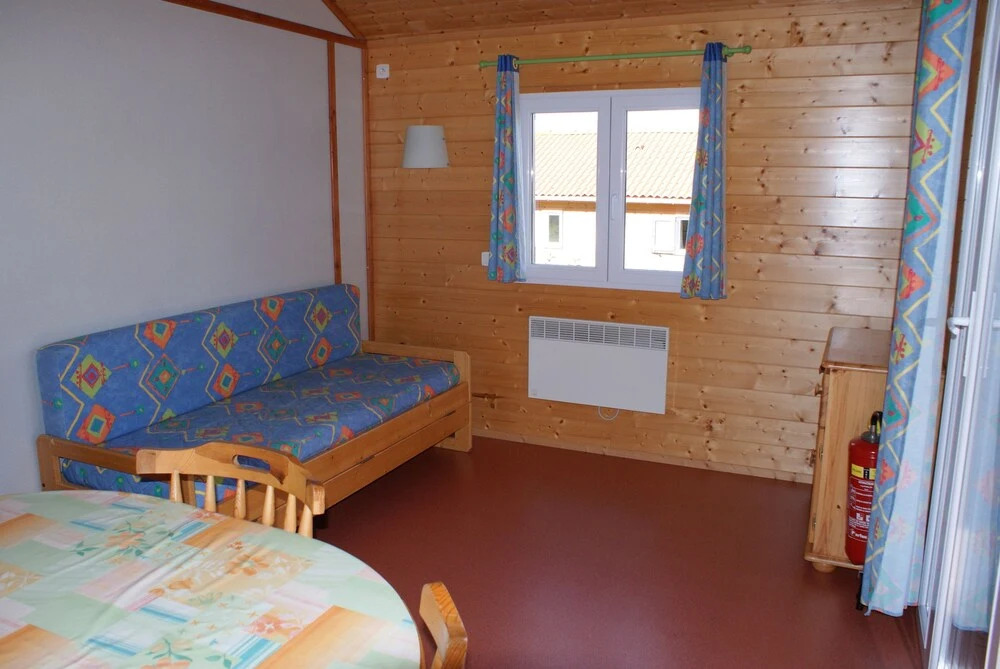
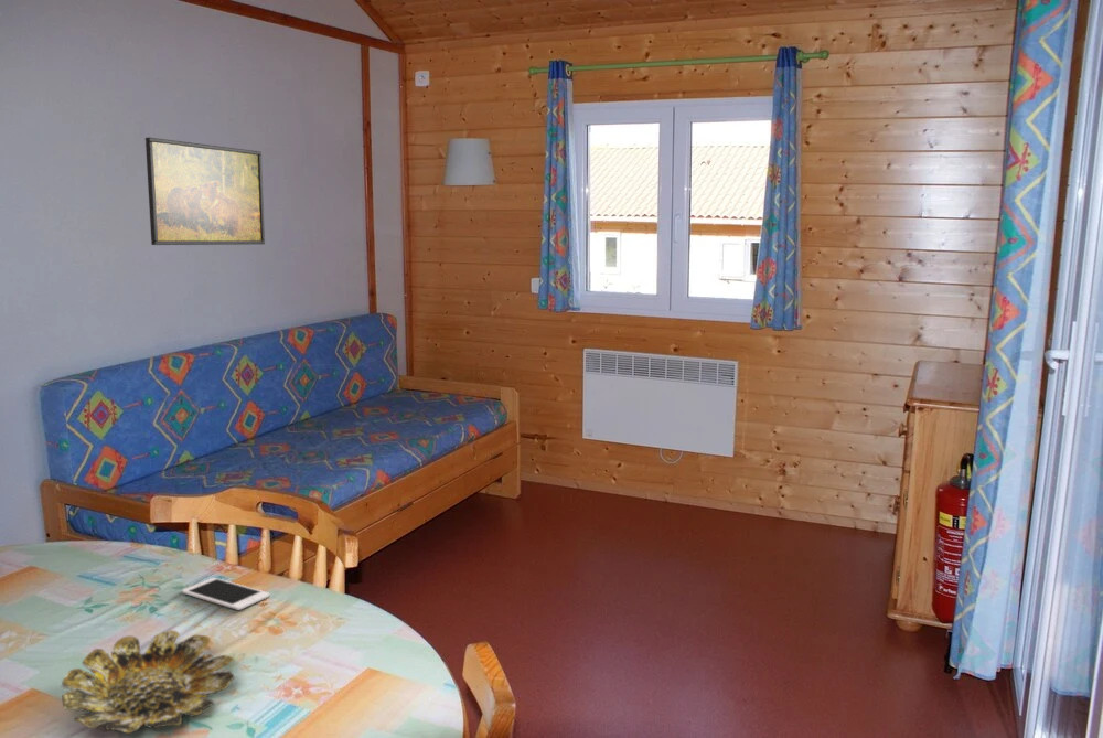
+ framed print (210, 194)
+ cell phone (225, 592)
+ bowl (151, 681)
